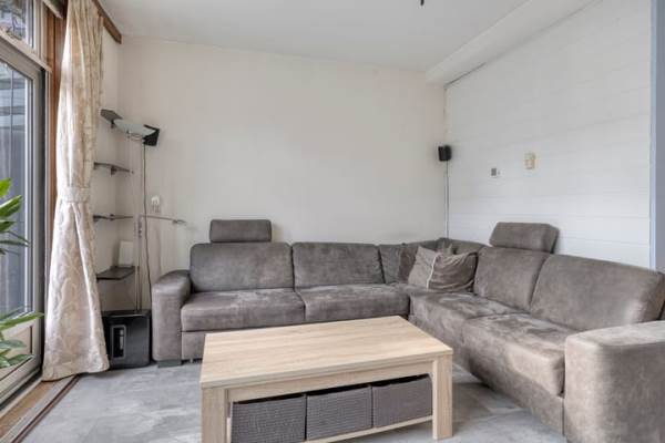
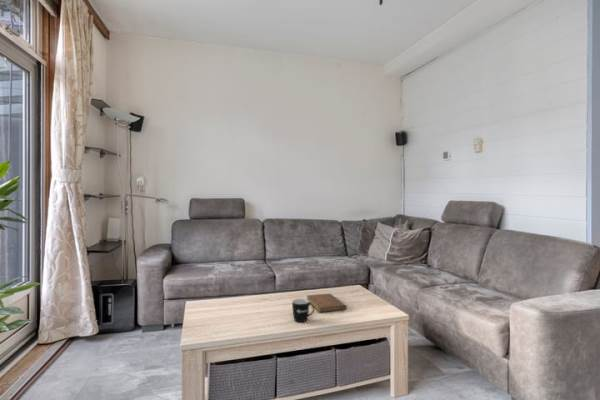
+ mug (303, 310)
+ notebook (325, 302)
